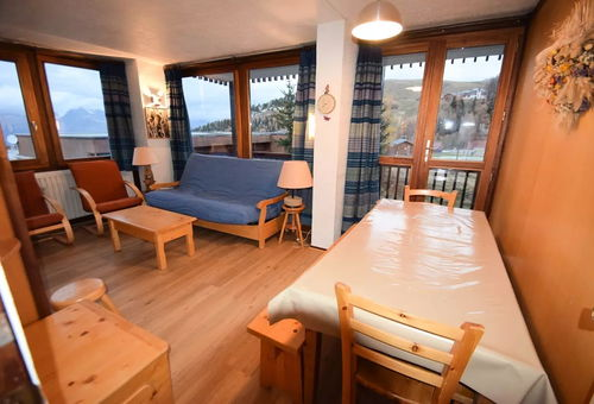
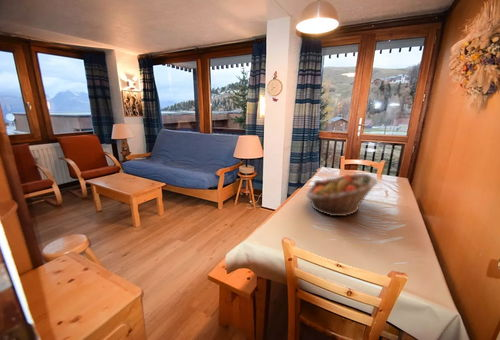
+ fruit basket (339, 191)
